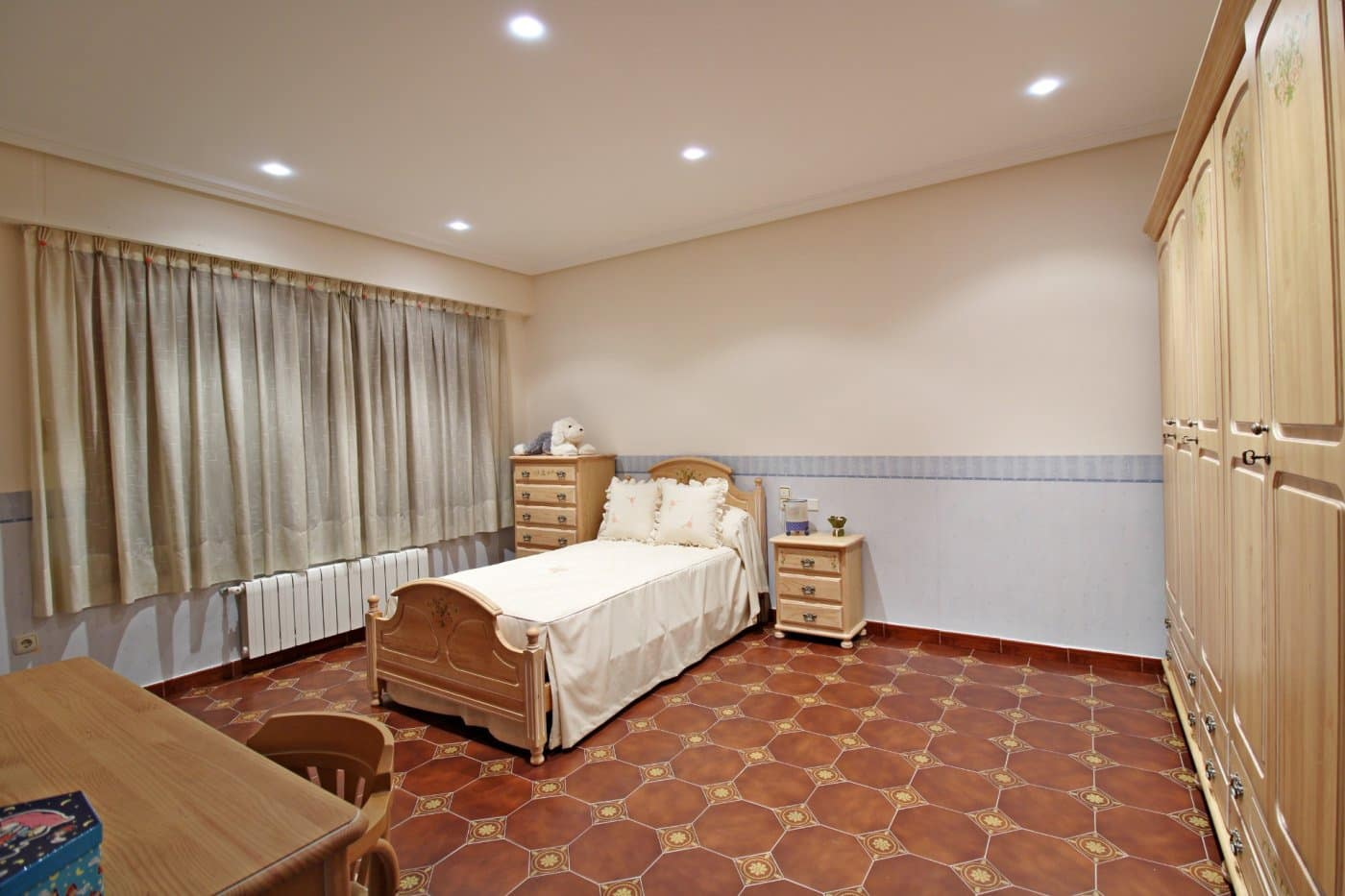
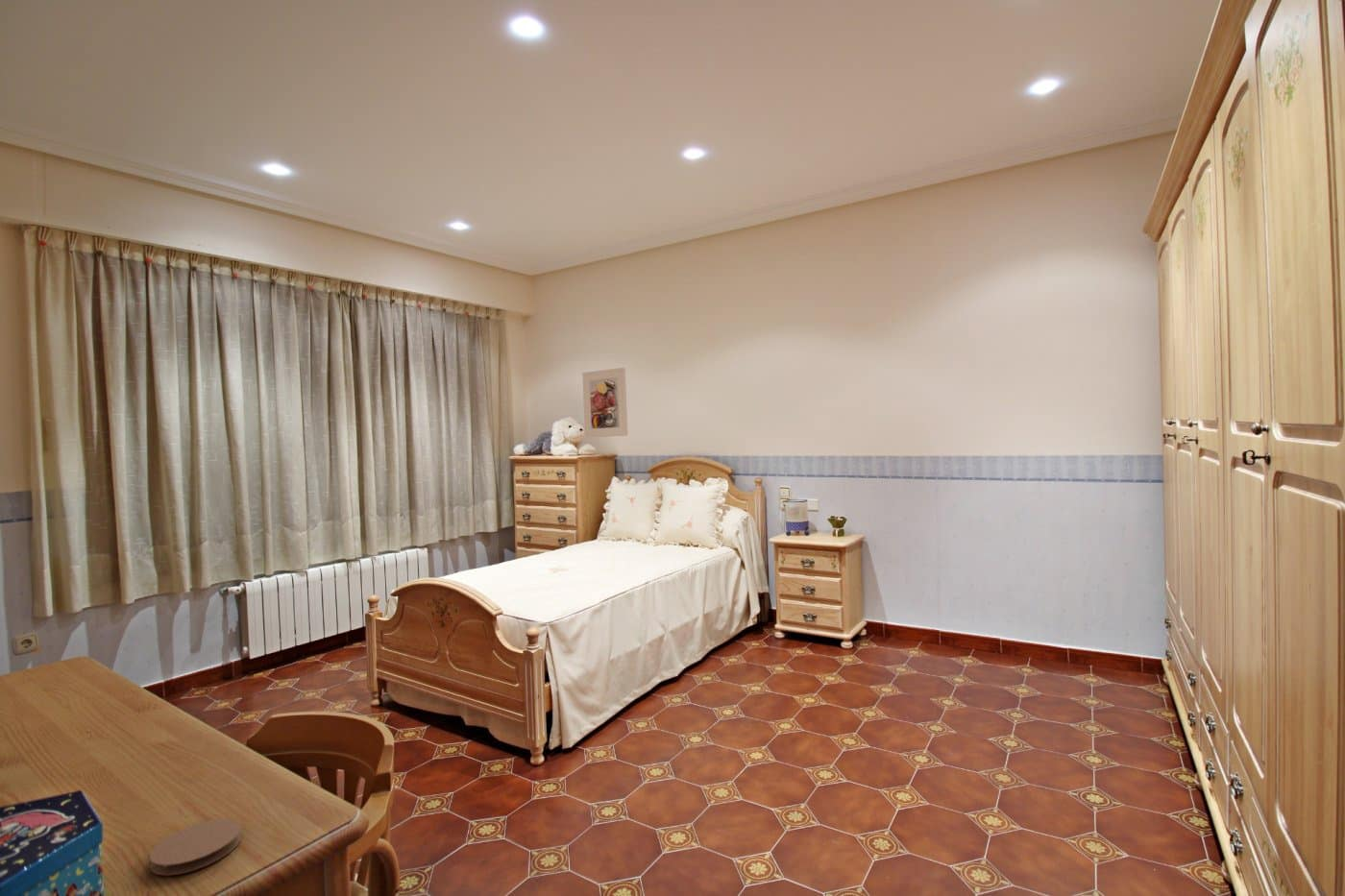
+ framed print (604, 403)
+ coaster (197, 845)
